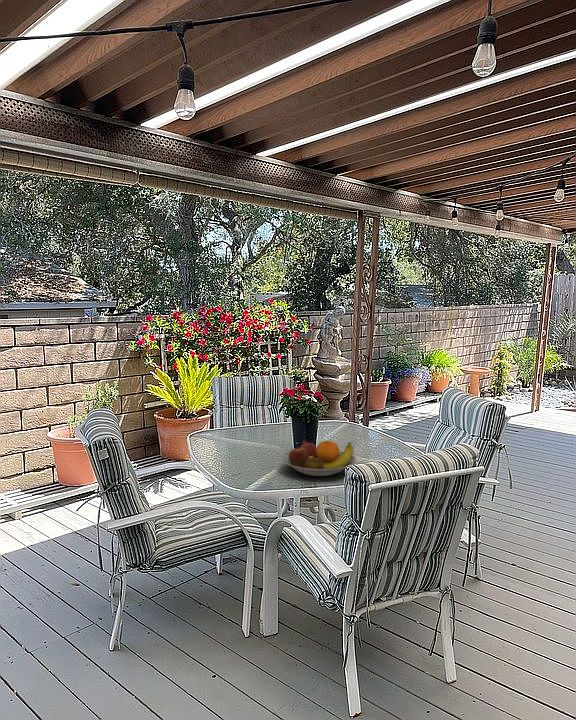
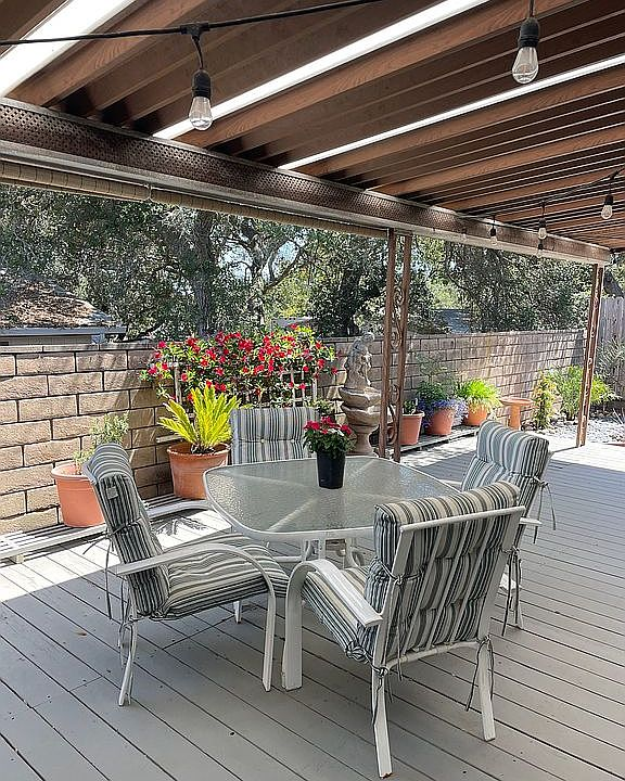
- fruit bowl (318, 455)
